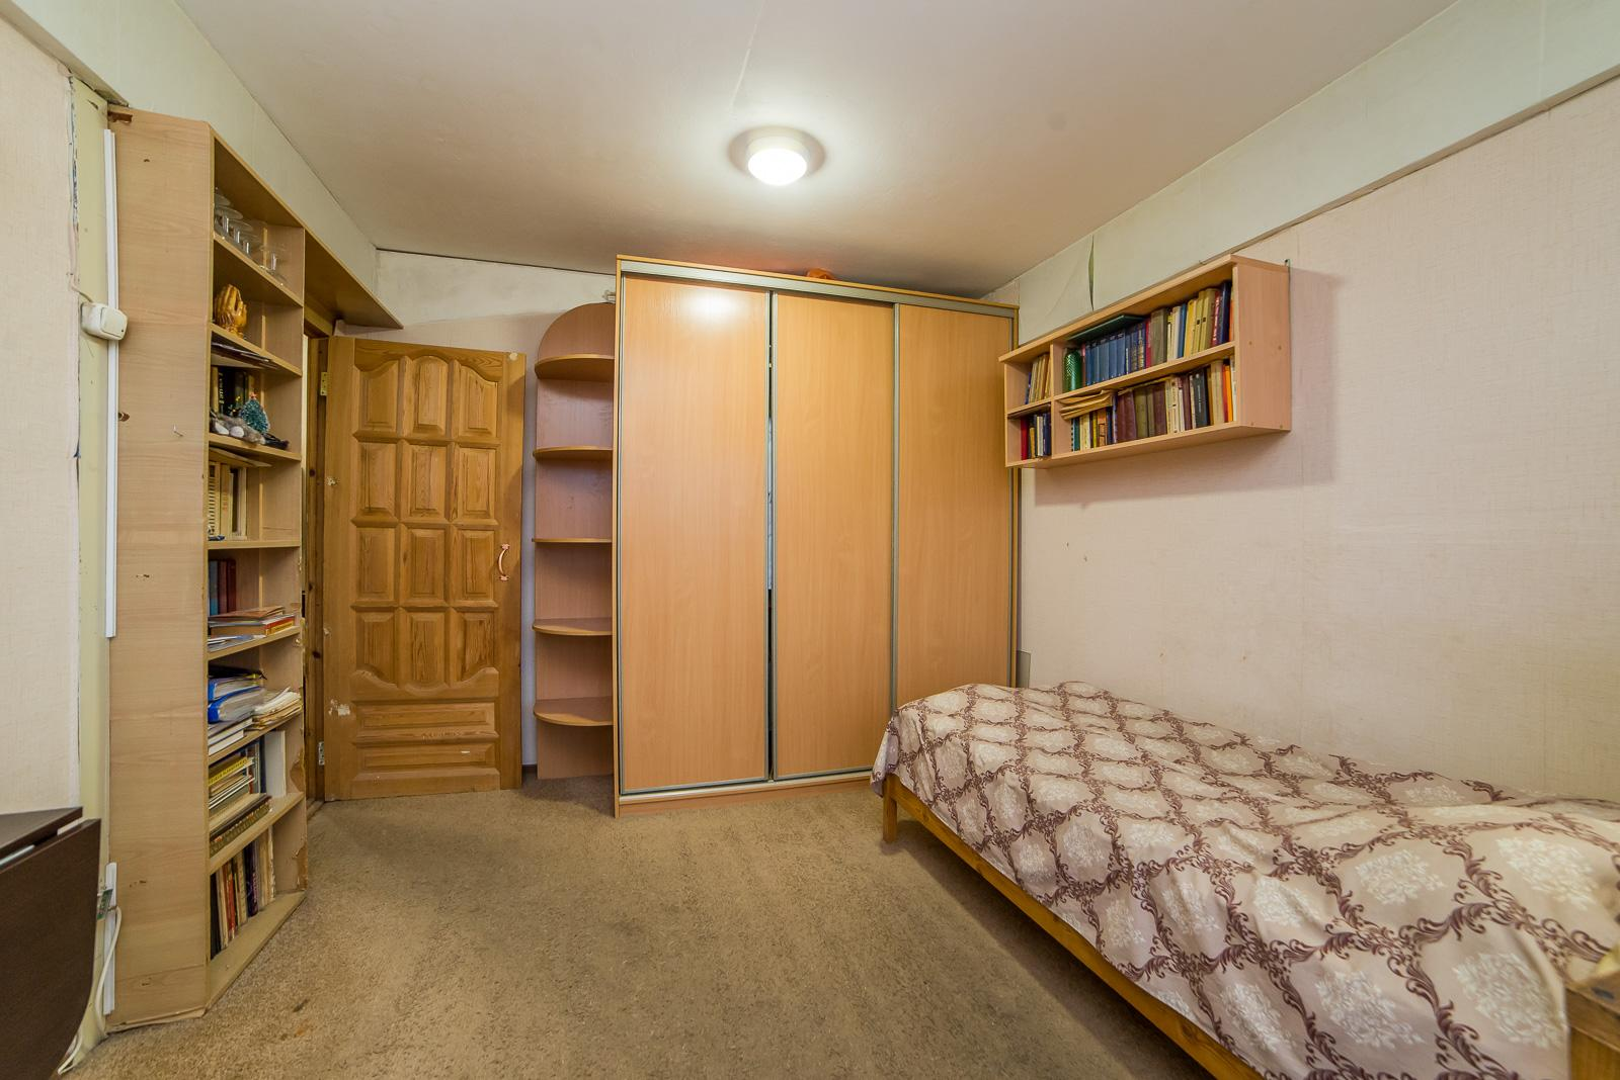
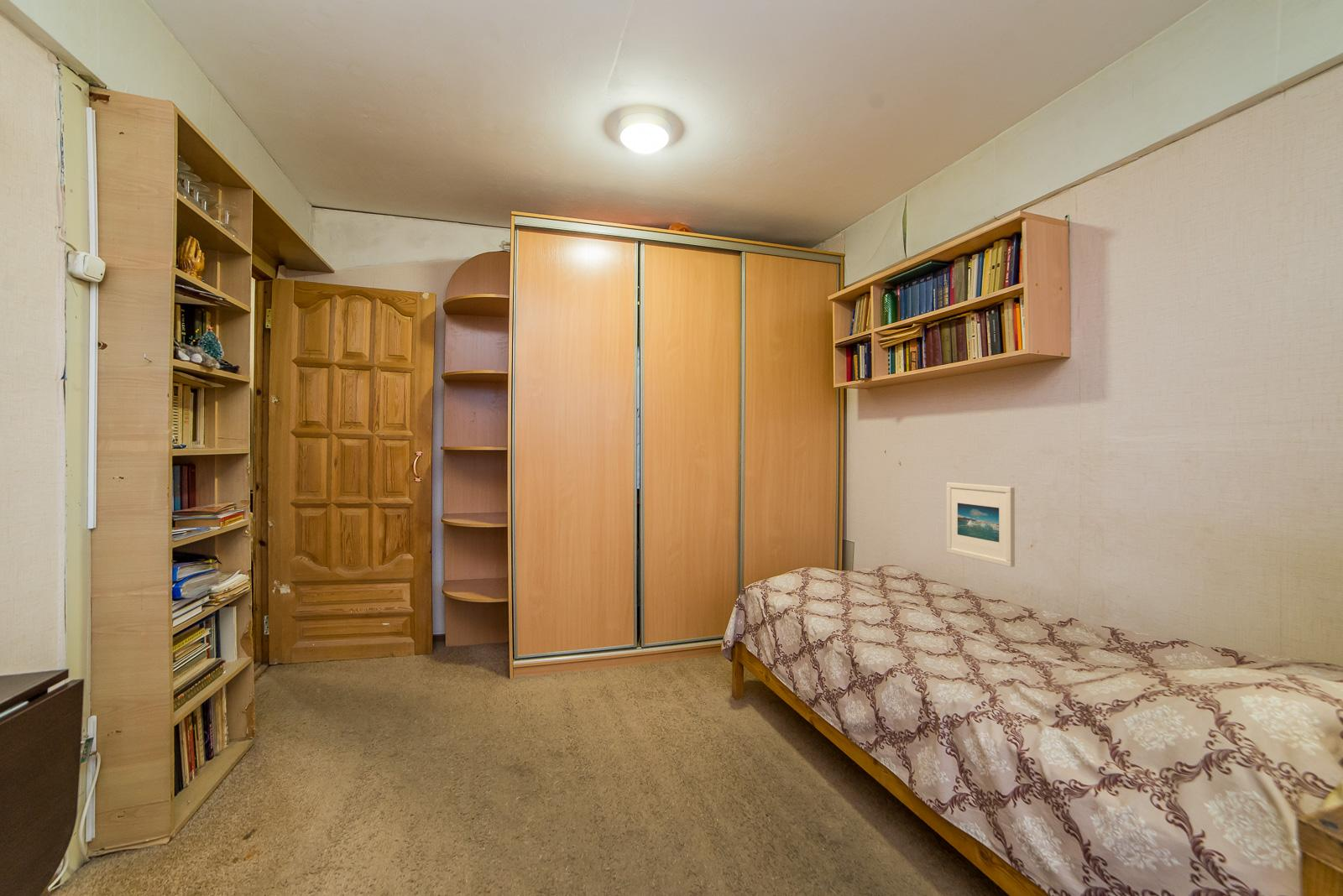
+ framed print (978, 522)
